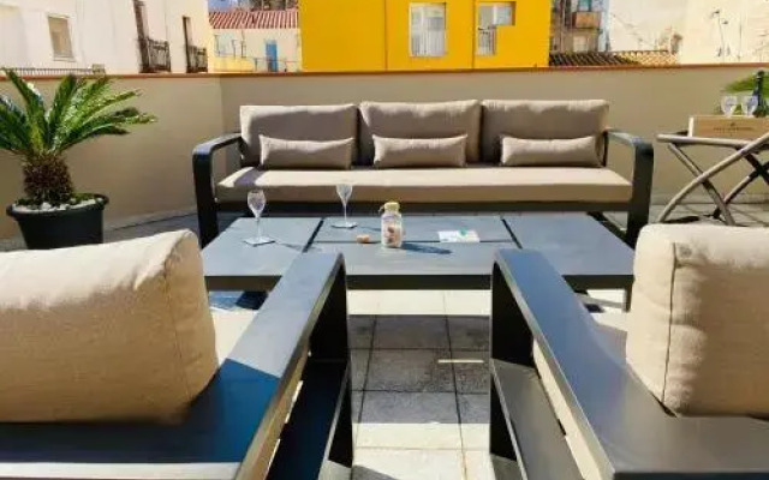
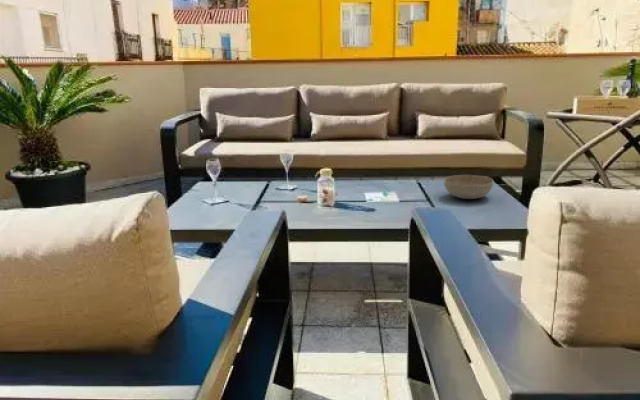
+ bowl (468, 188)
